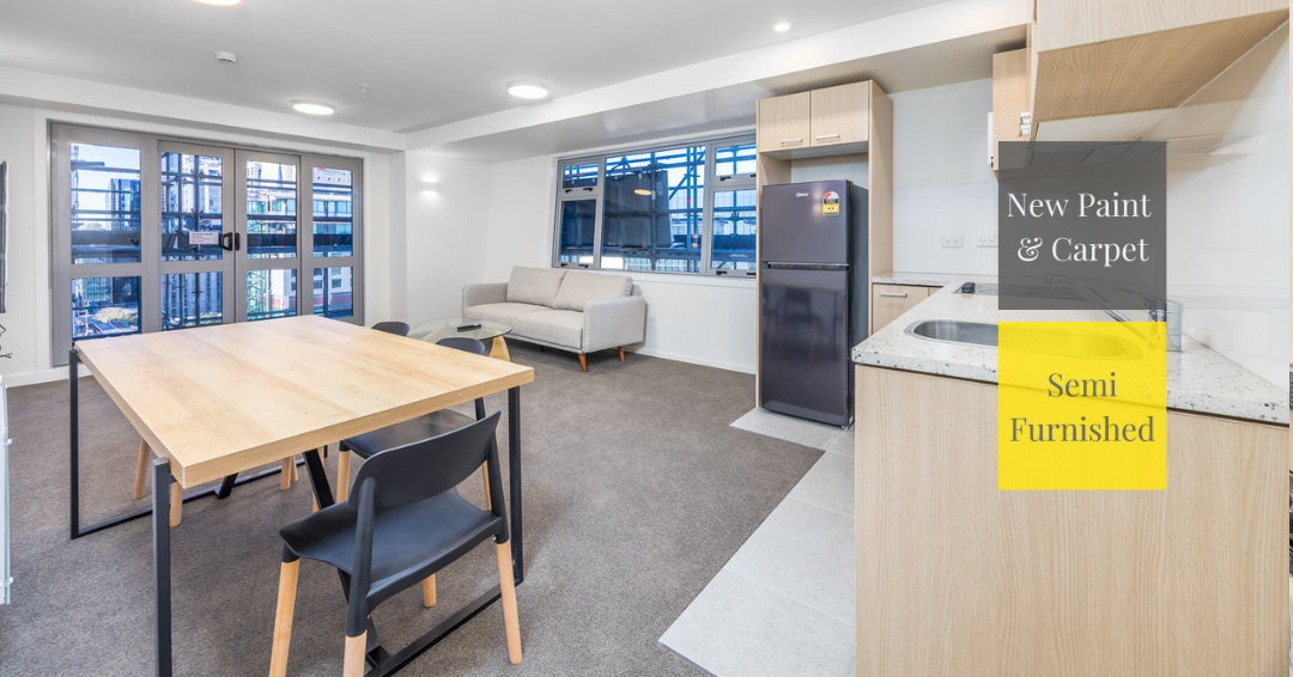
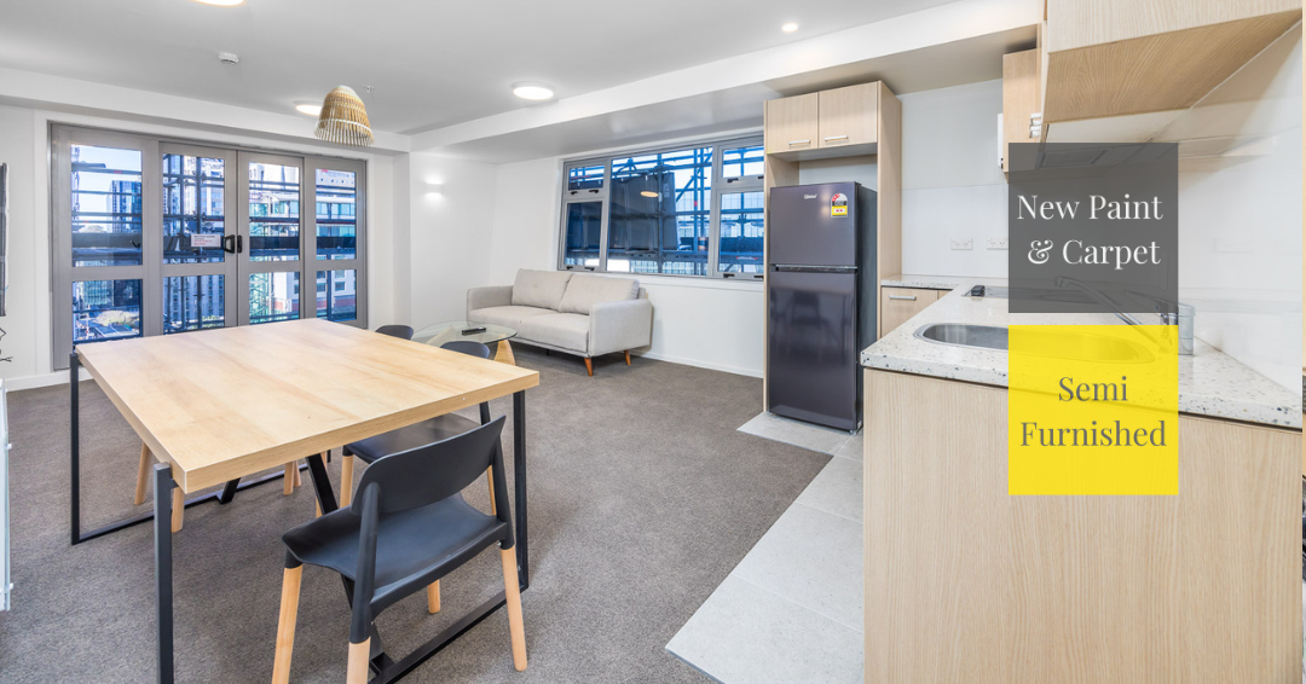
+ lamp shade (343, 112)
